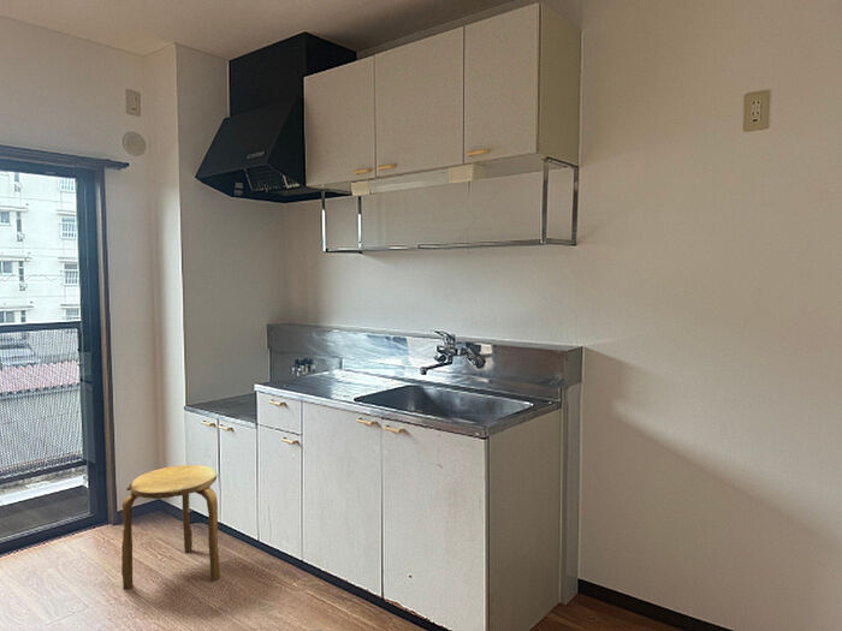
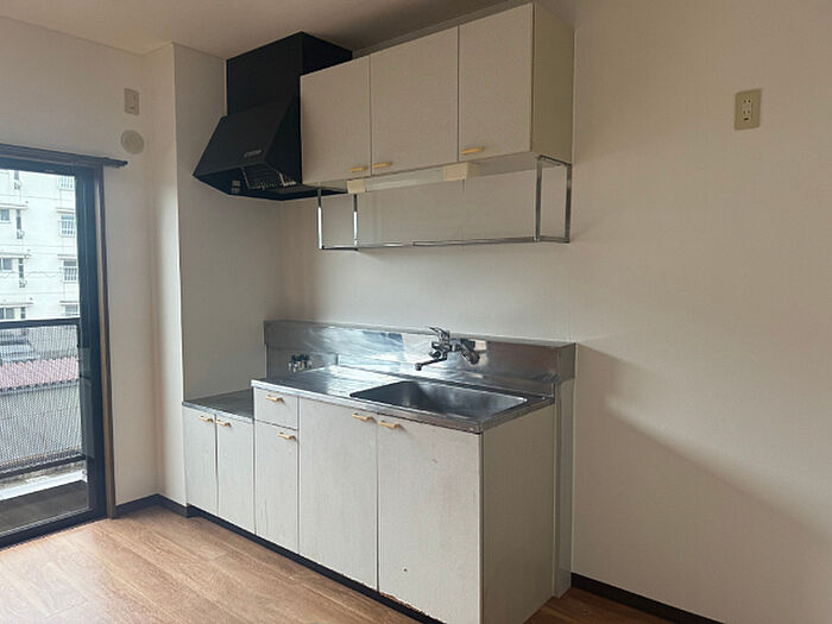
- stool (183, 524)
